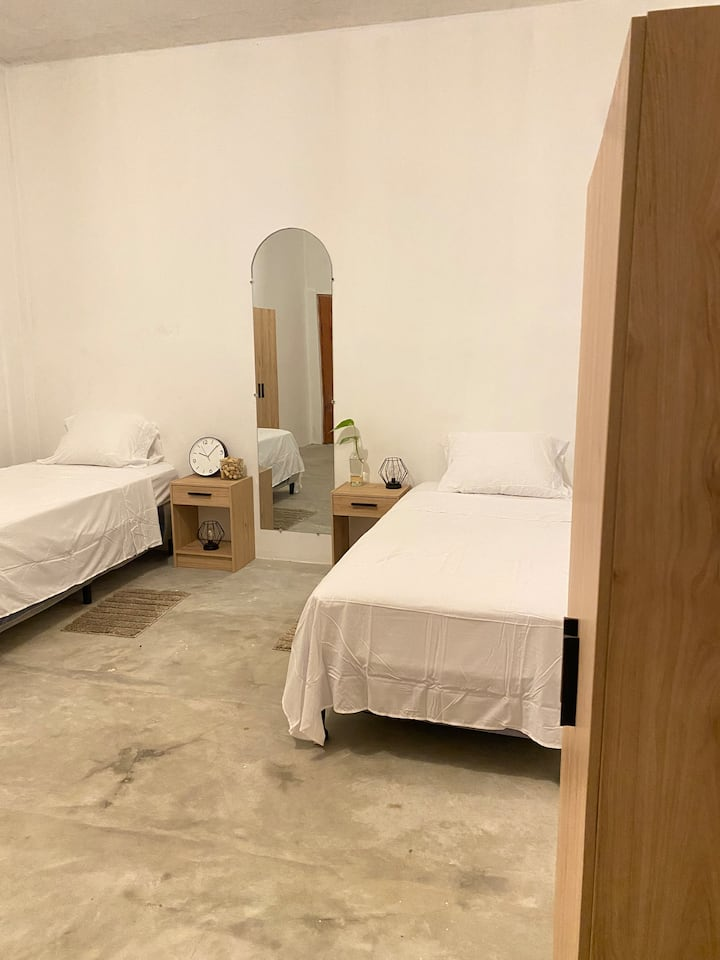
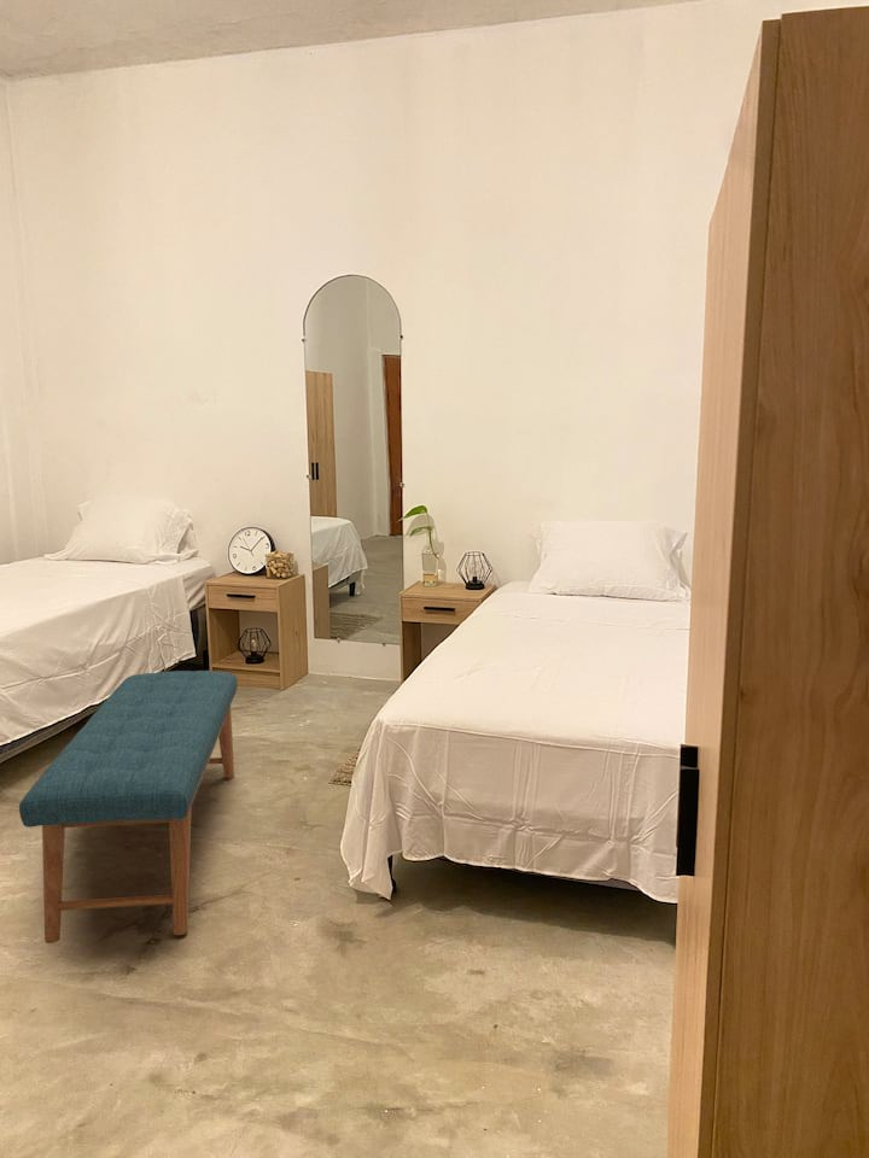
+ bench (152, 779)
